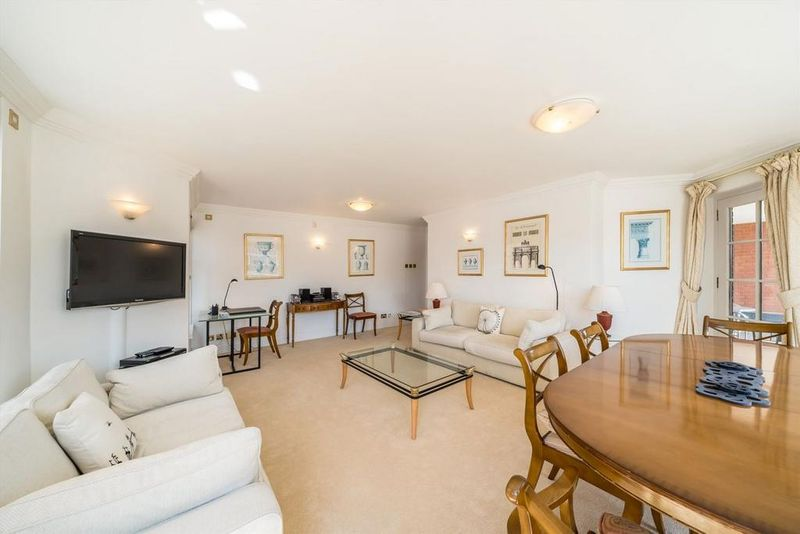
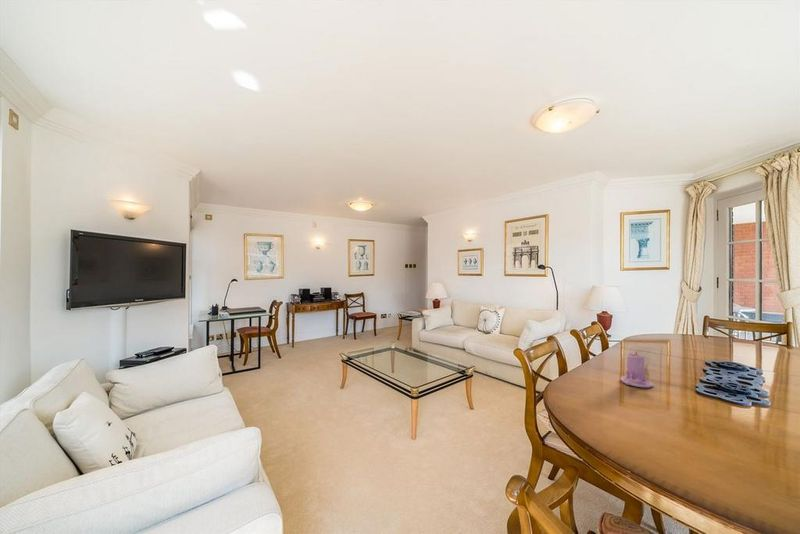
+ candle (636, 366)
